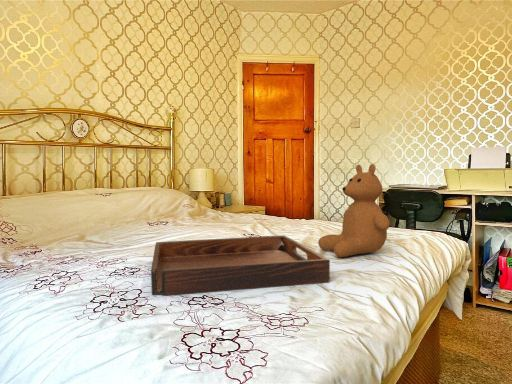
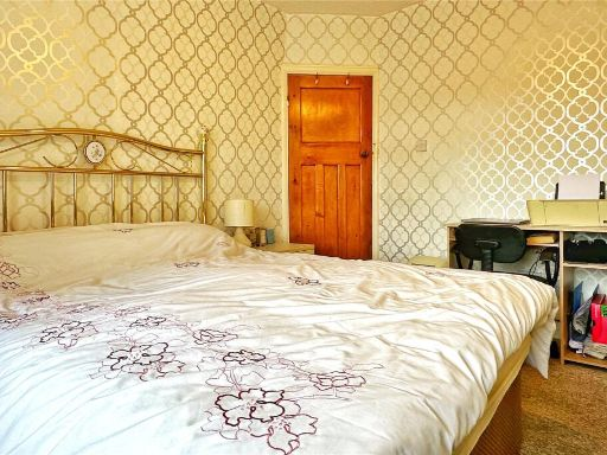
- teddy bear (352, 208)
- serving tray (232, 259)
